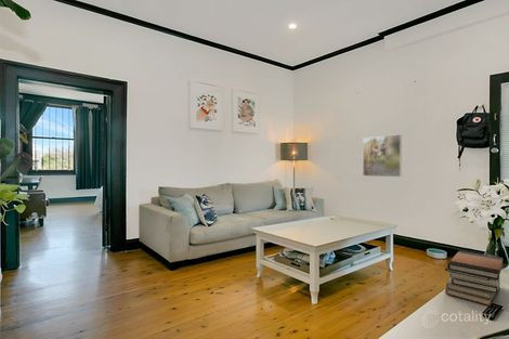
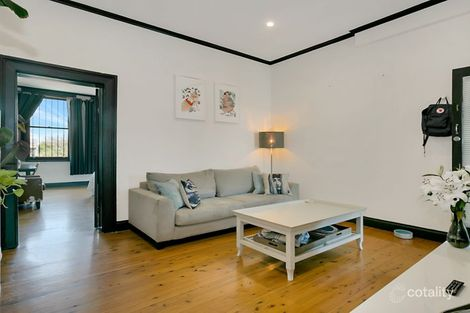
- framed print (381, 156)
- book stack (474, 275)
